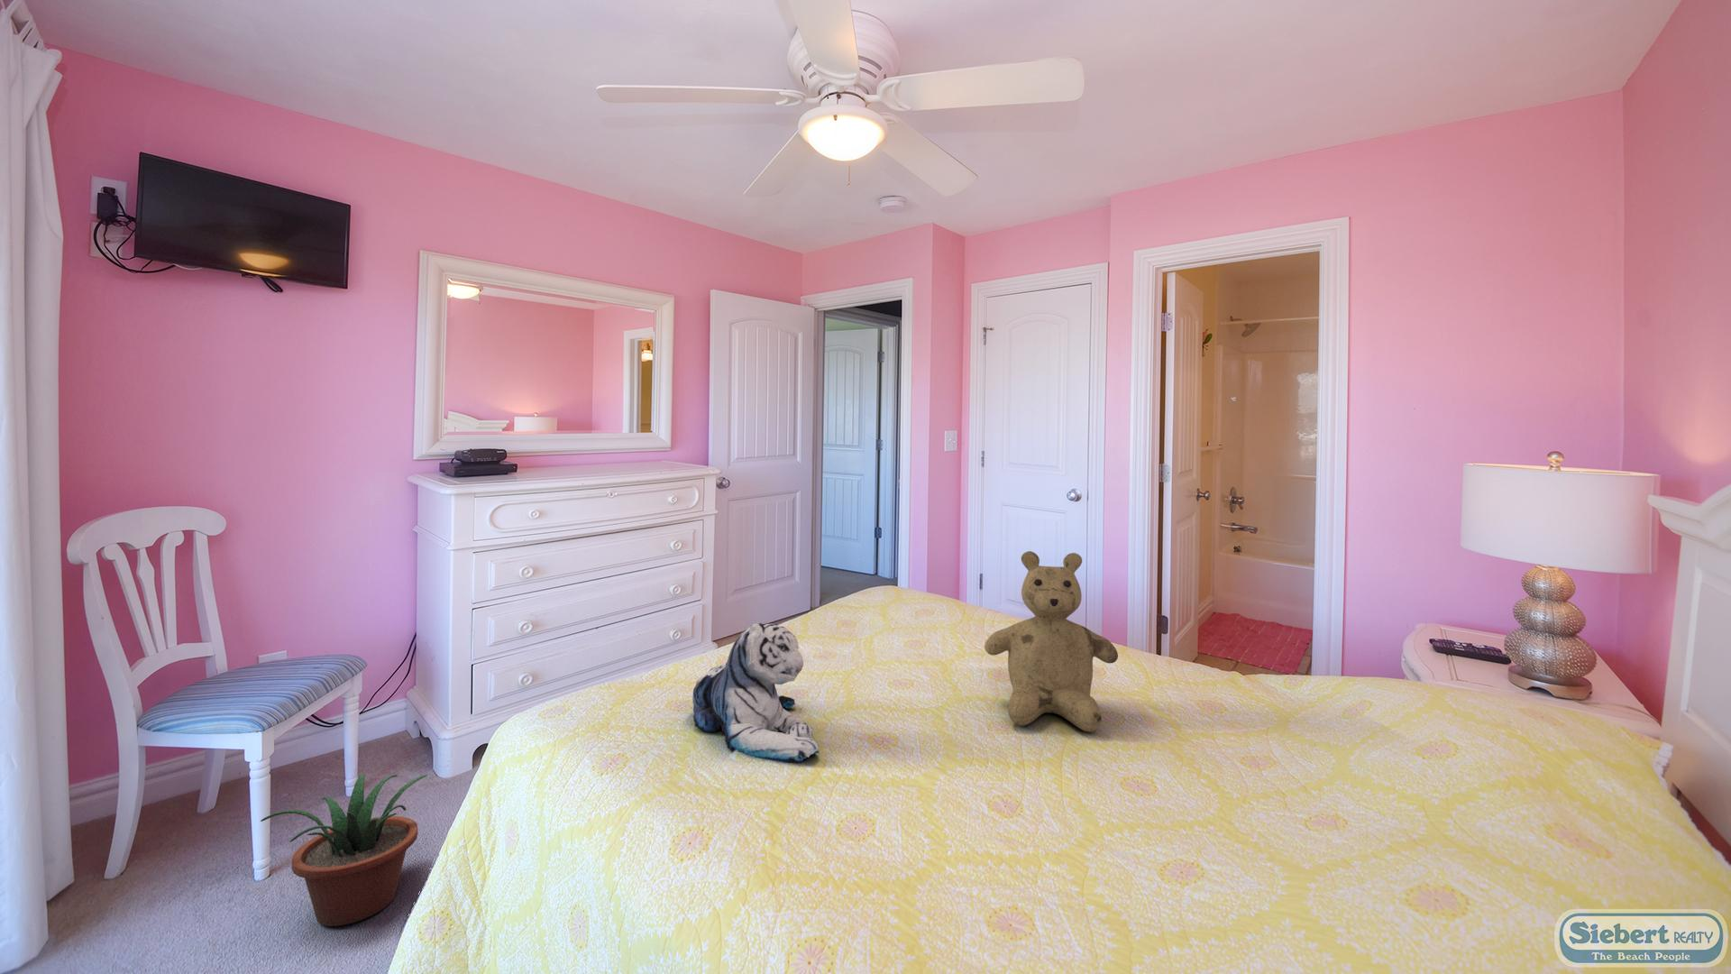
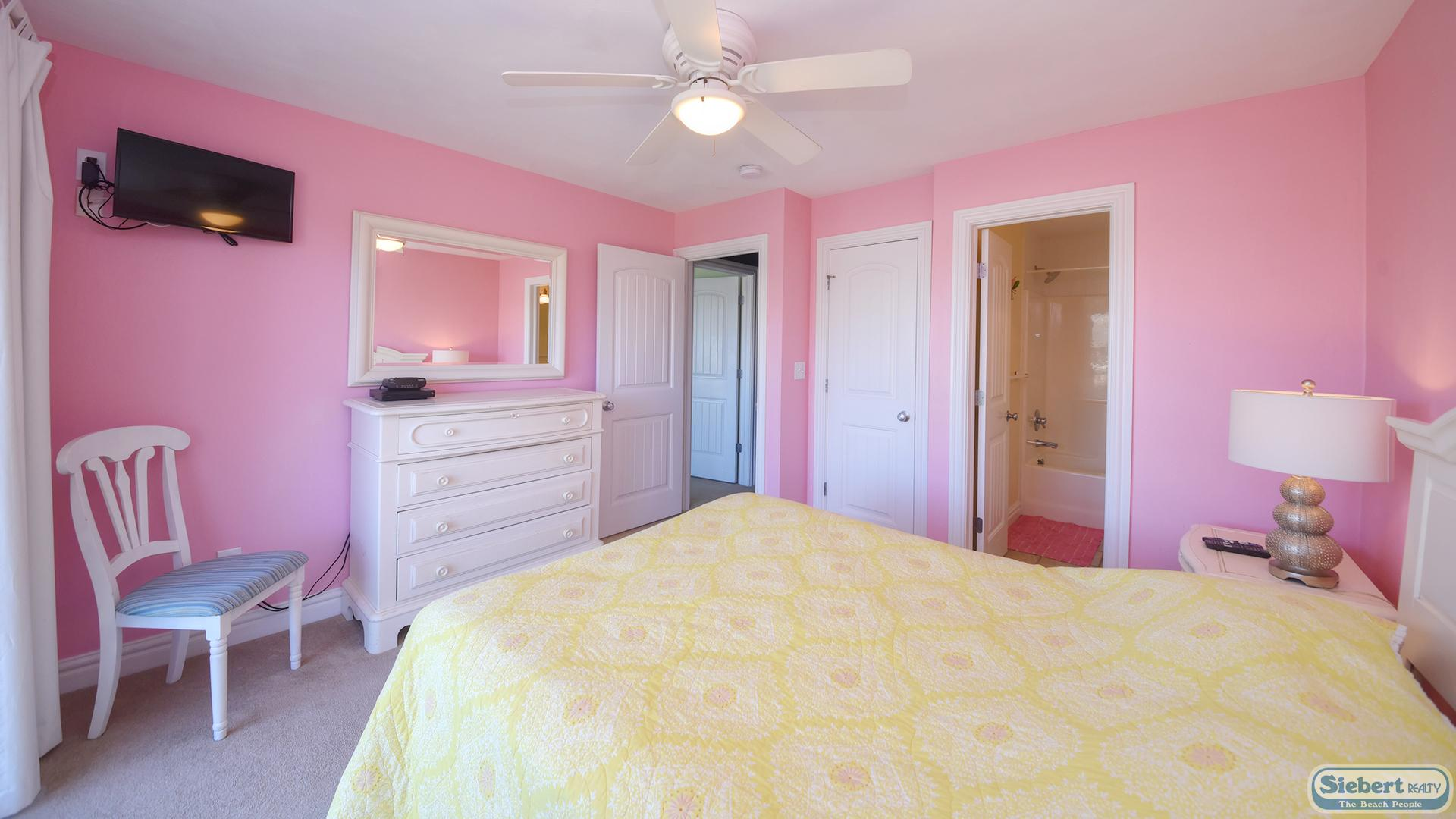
- plush toy (762, 673)
- teddy bear (1051, 634)
- potted plant (348, 848)
